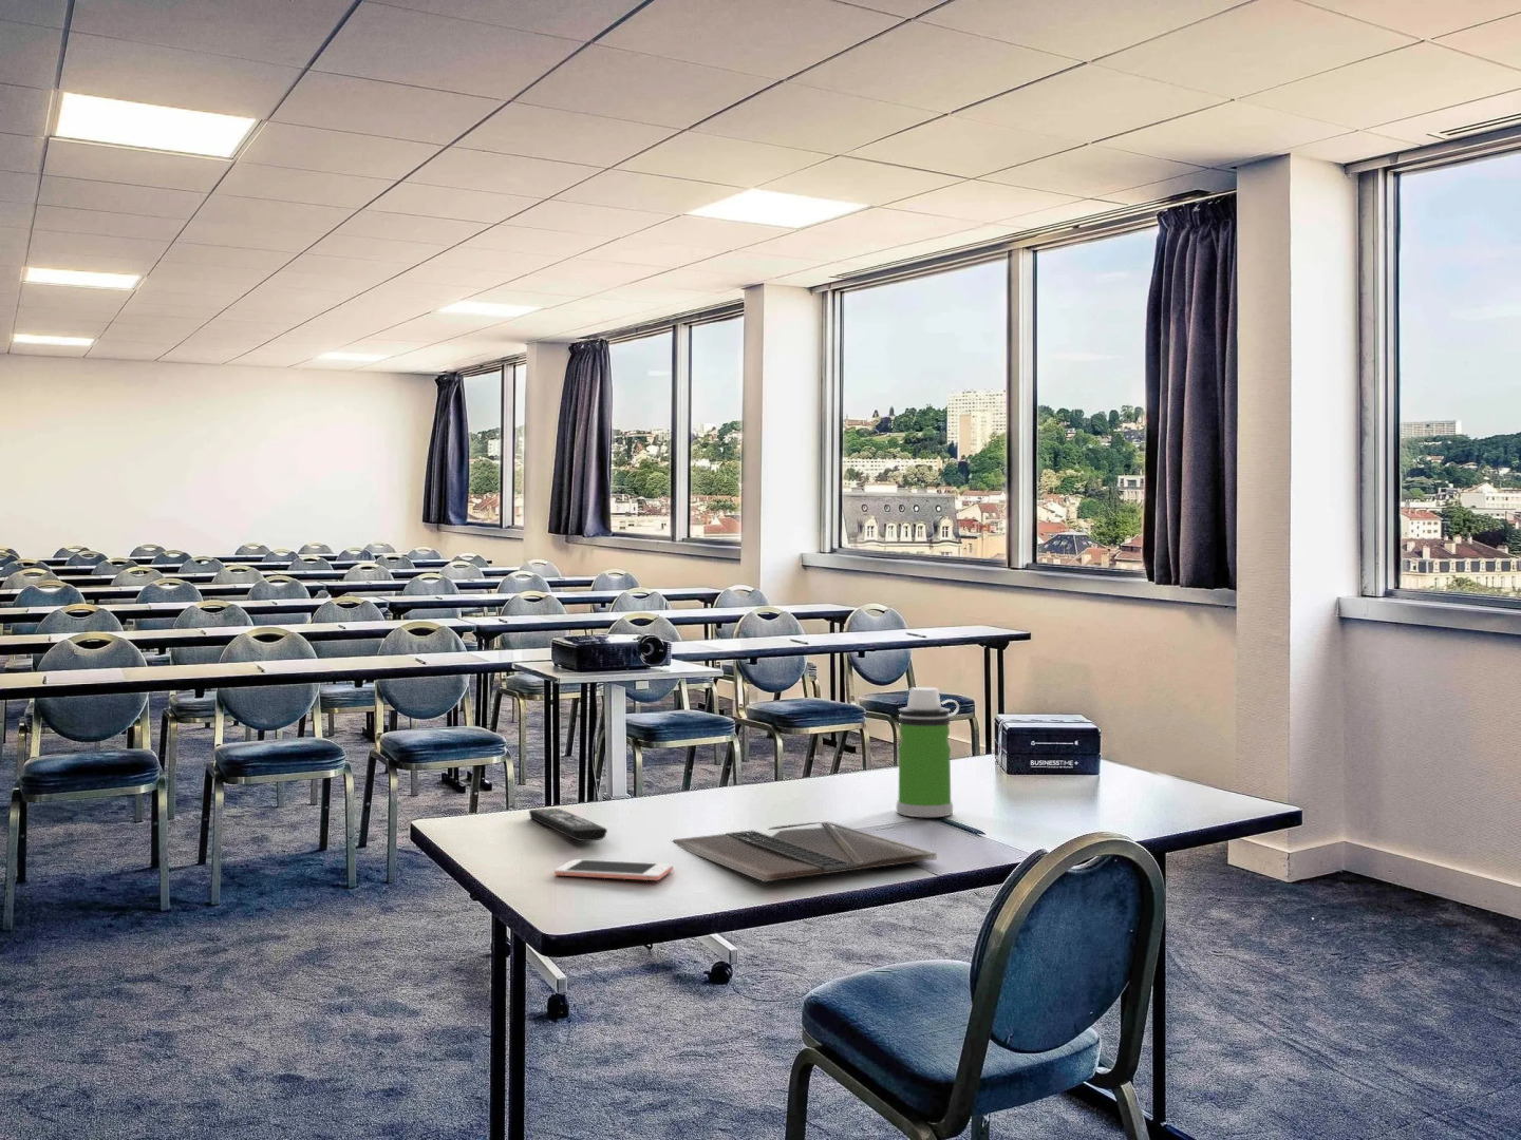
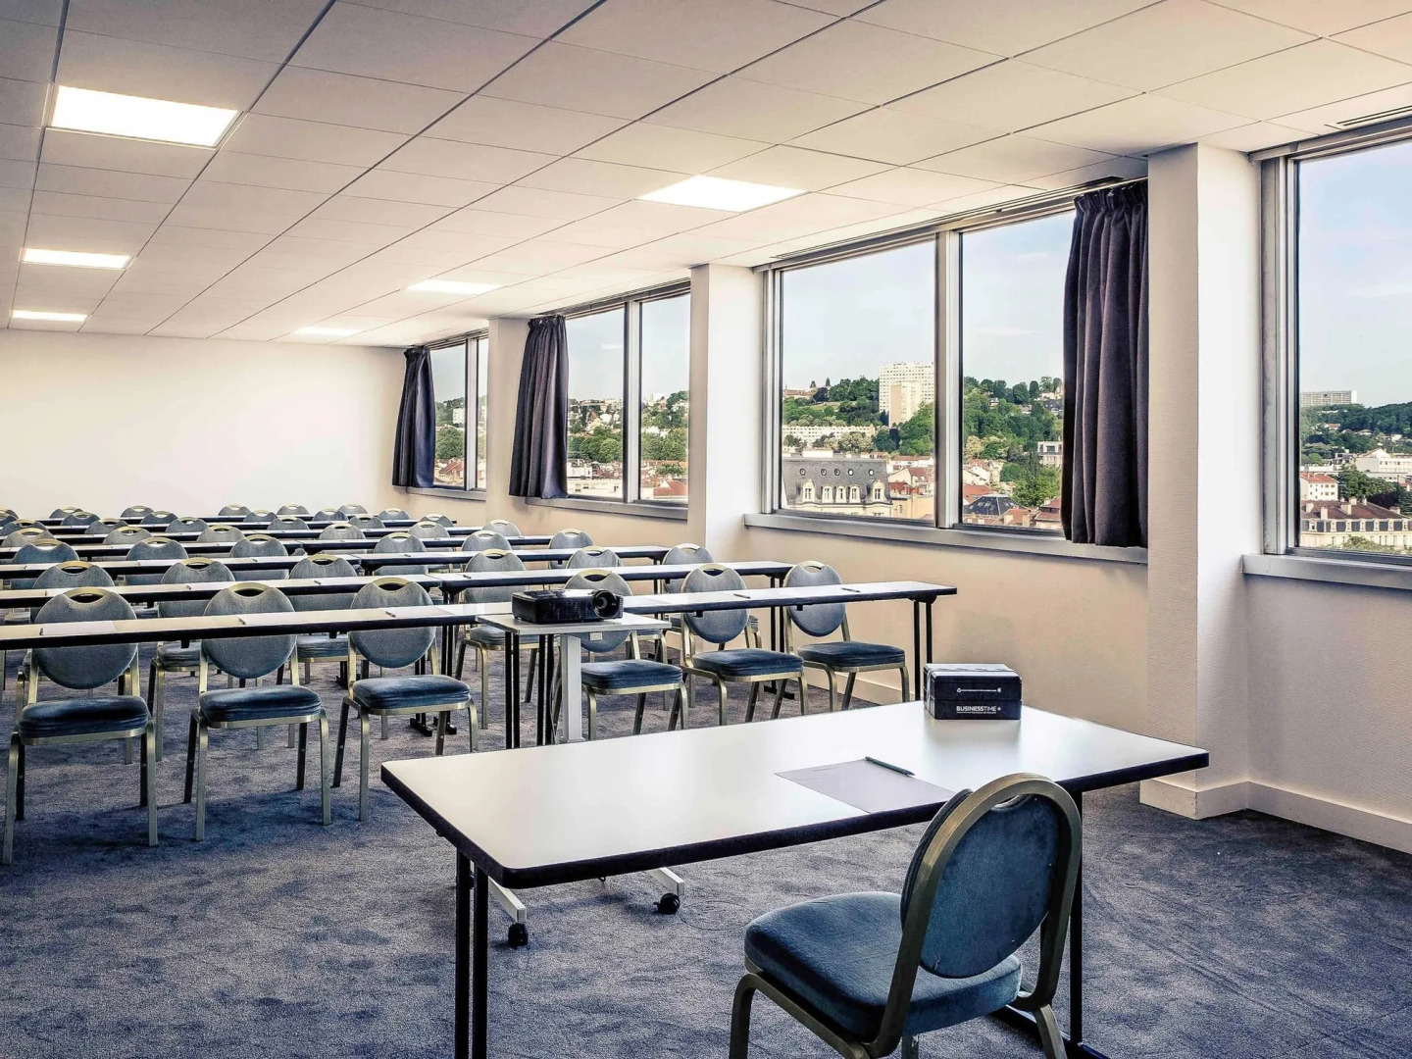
- laptop (799, 848)
- remote control (566, 824)
- water bottle (926, 750)
- cell phone (613, 869)
